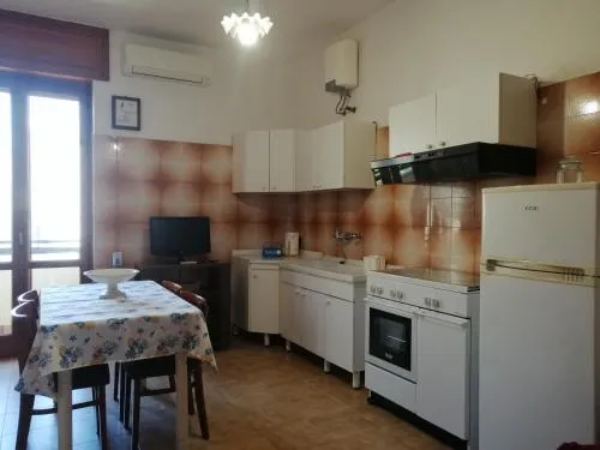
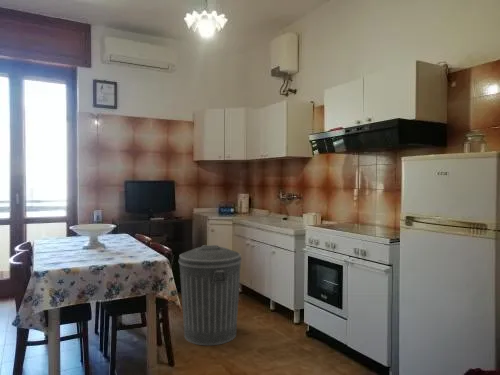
+ trash can (210, 290)
